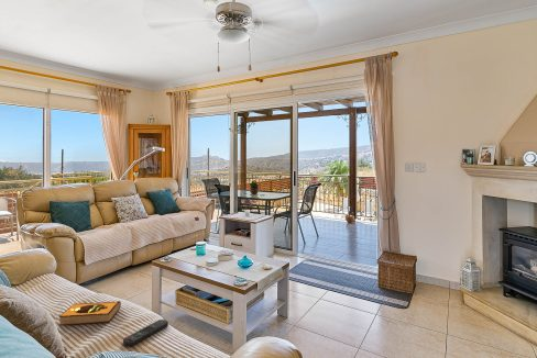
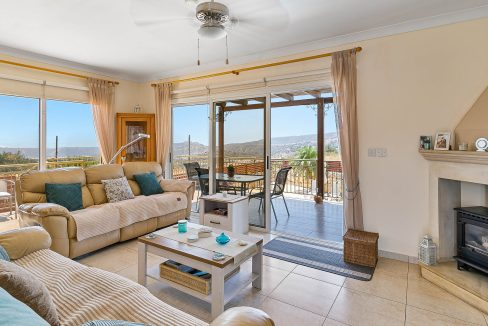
- hardback book (91, 311)
- remote control (146, 331)
